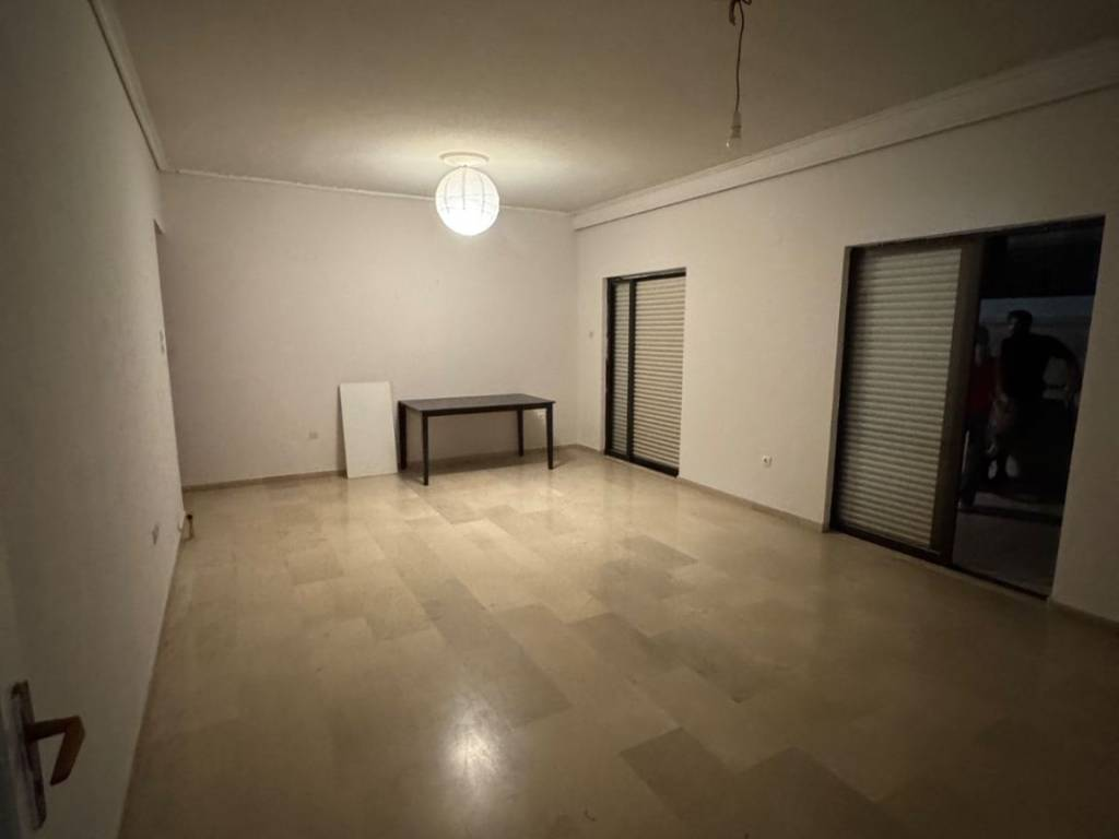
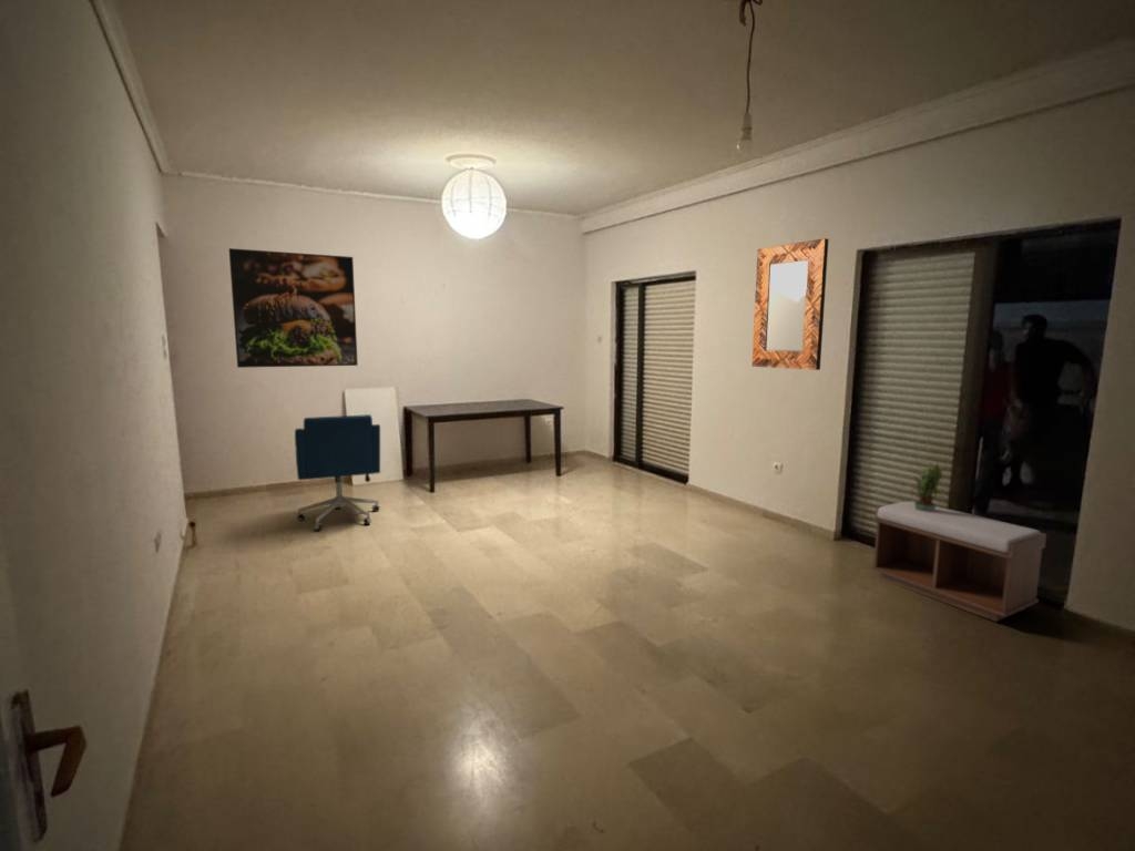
+ office chair (338, 465)
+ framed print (296, 310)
+ bench (951, 554)
+ home mirror (787, 307)
+ potted plant (927, 485)
